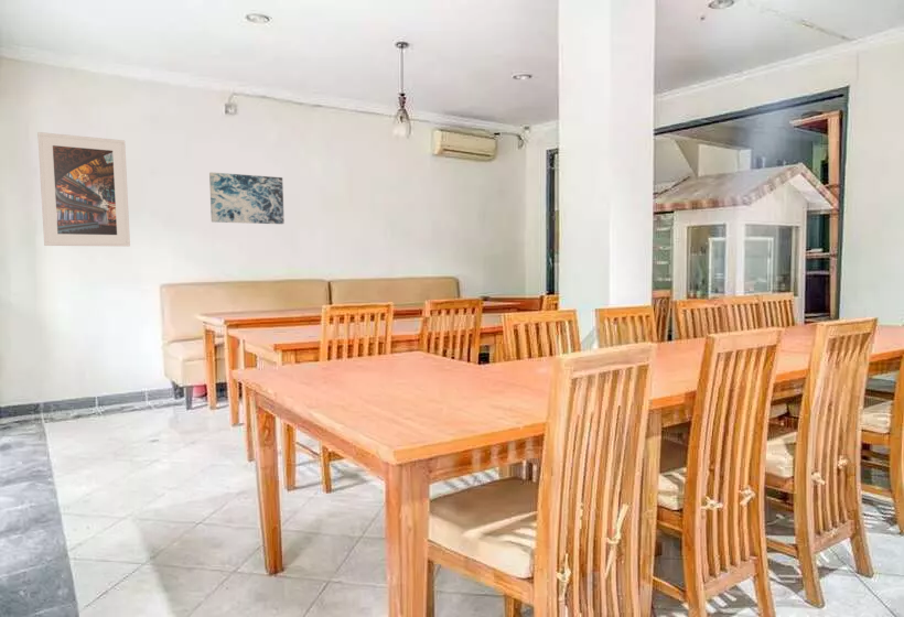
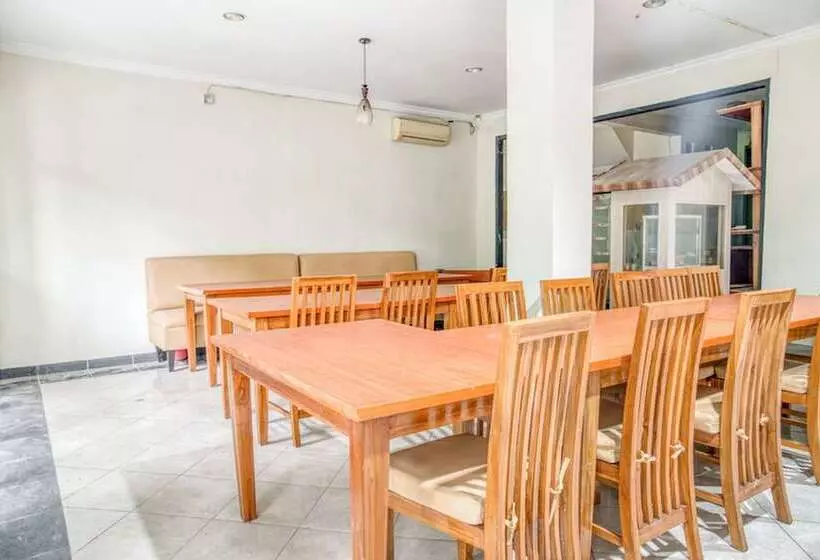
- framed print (85, 191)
- wall art (247, 198)
